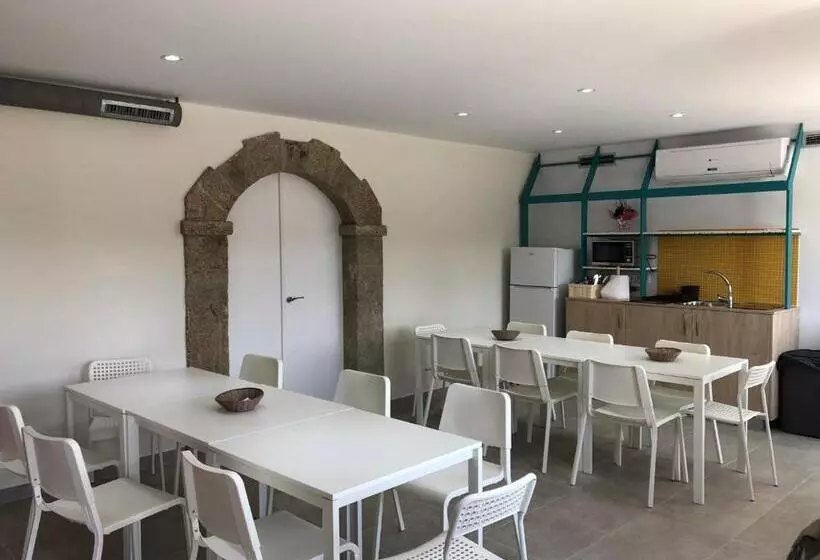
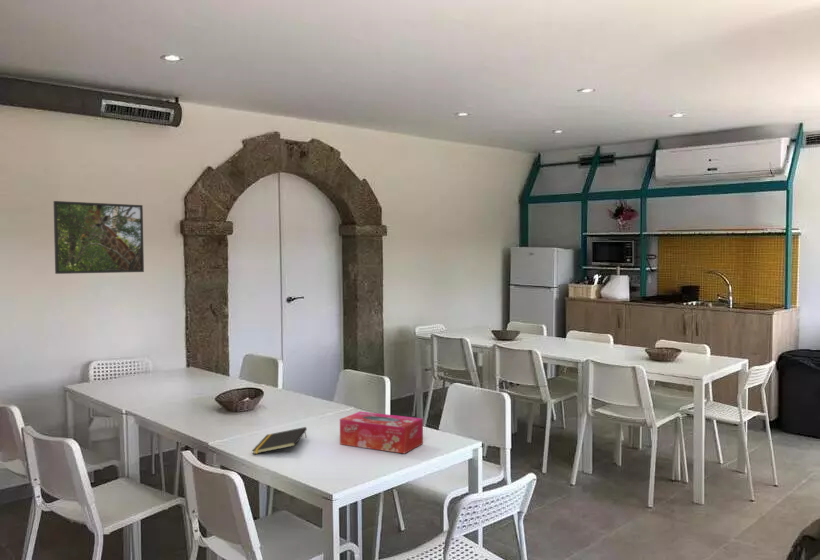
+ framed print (100, 238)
+ notepad (280, 440)
+ tissue box (381, 431)
